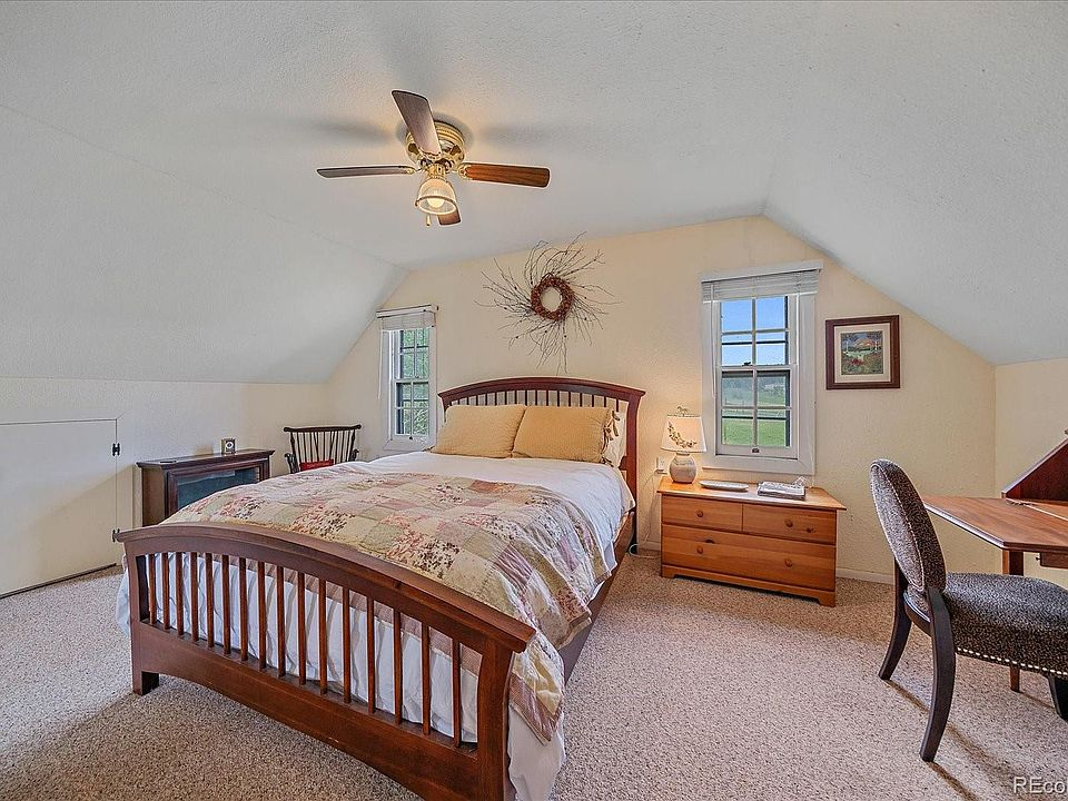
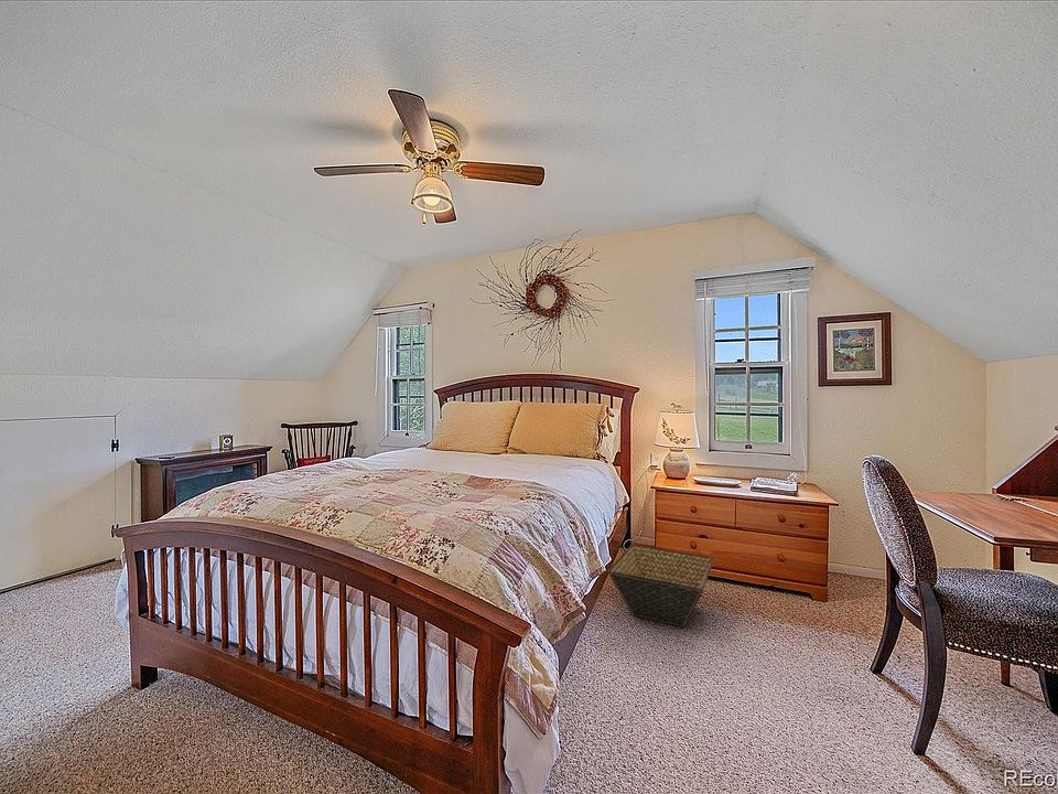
+ basket (662, 587)
